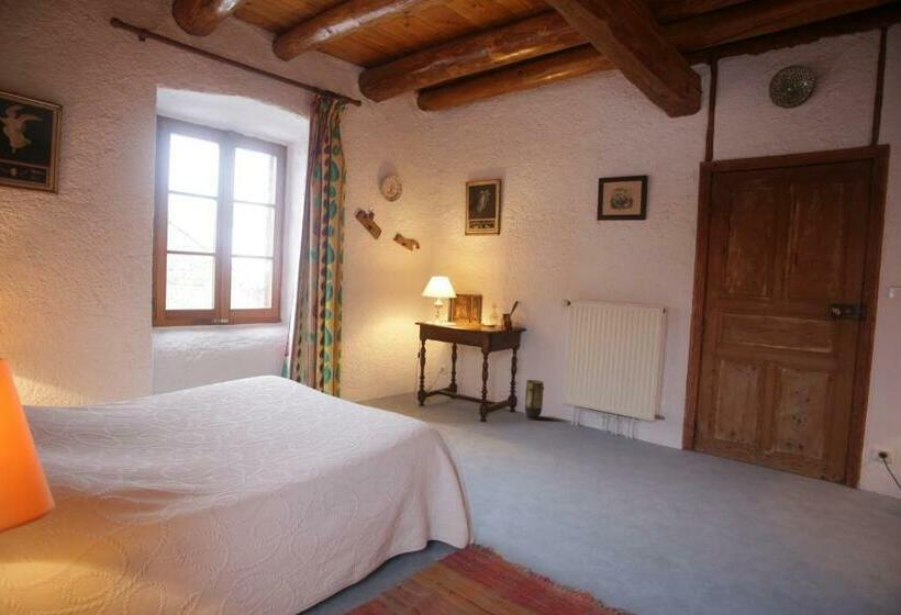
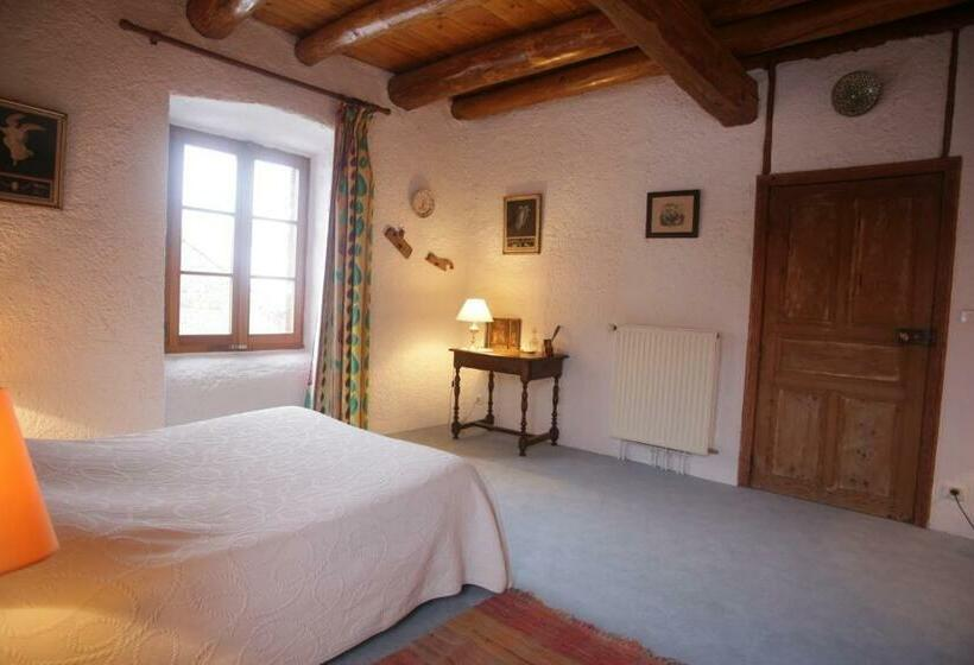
- vase (534, 400)
